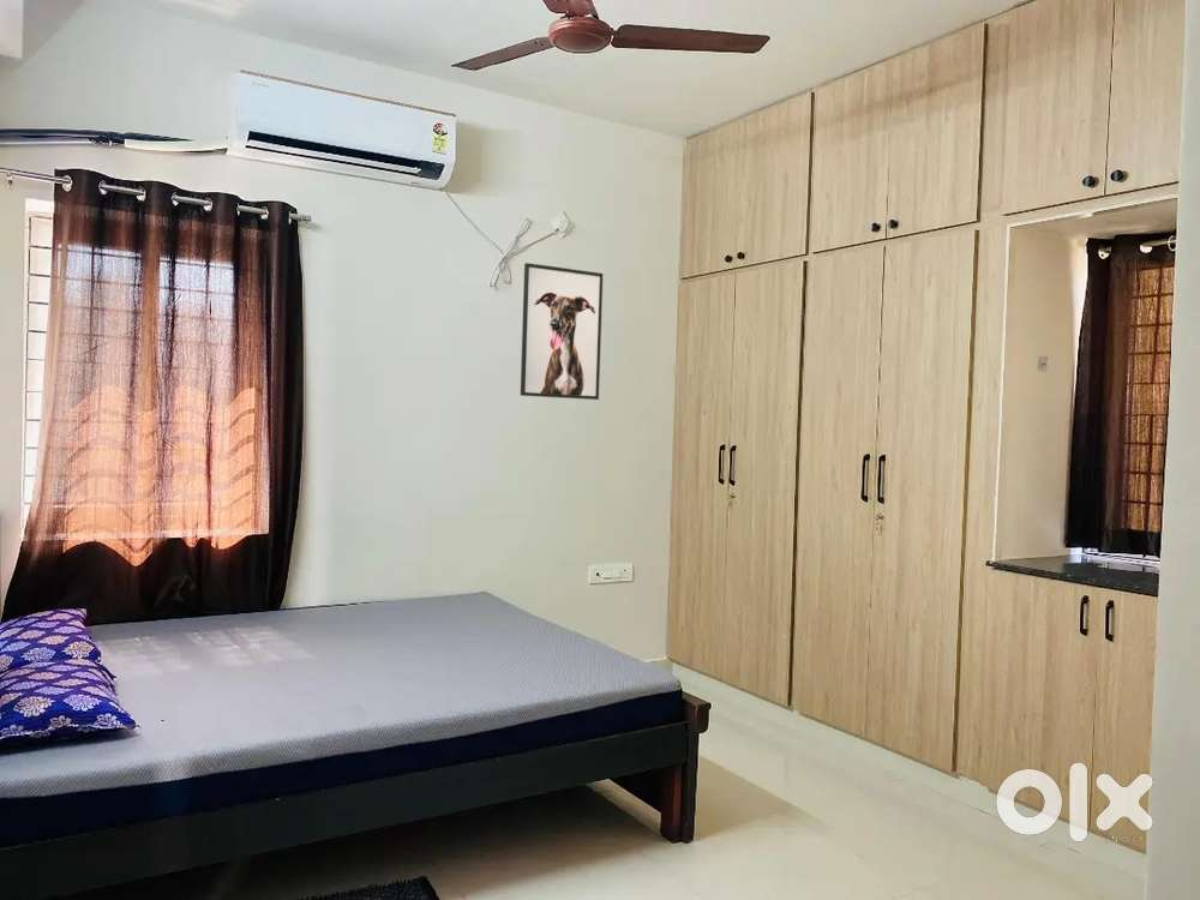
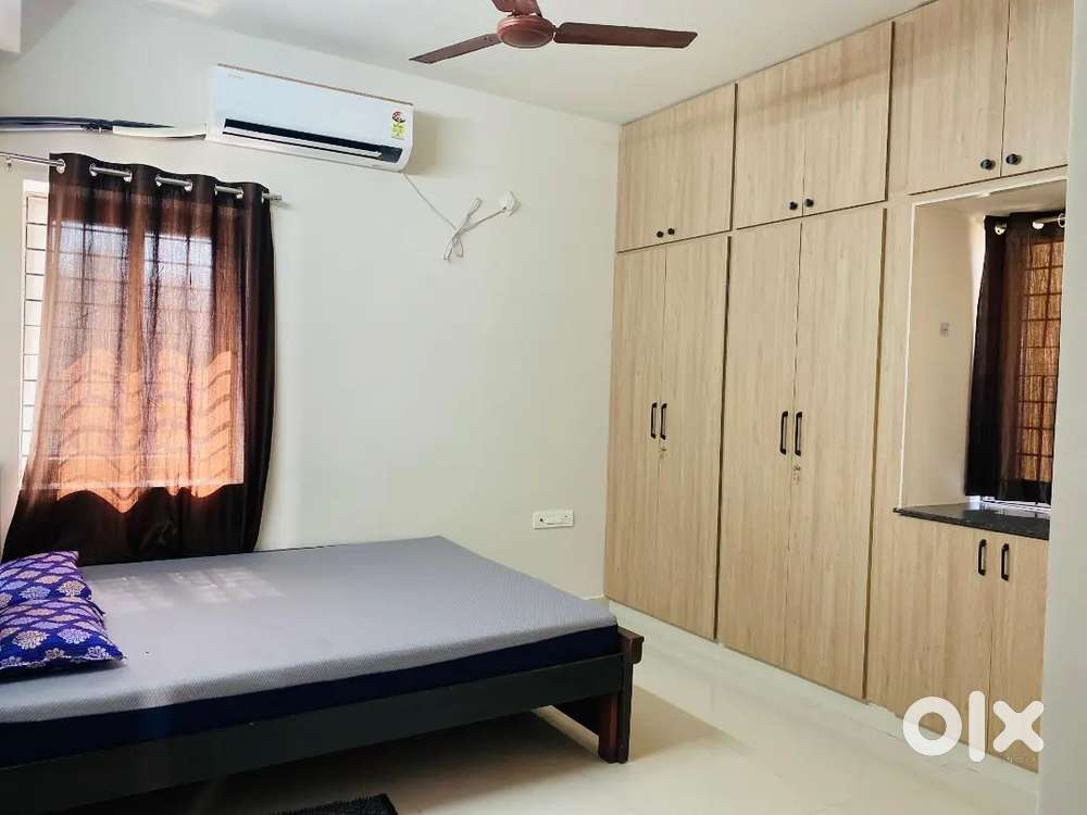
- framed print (562, 332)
